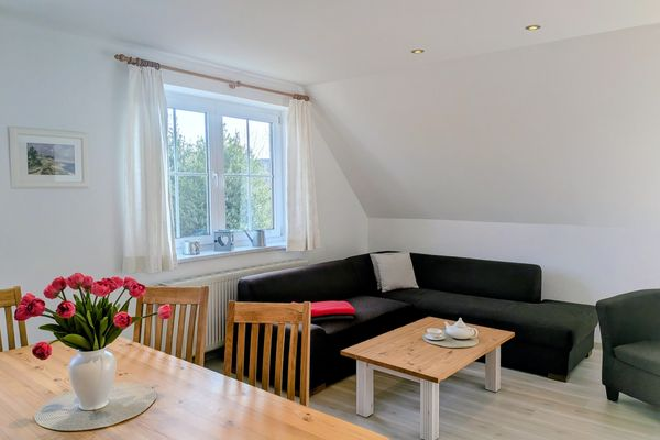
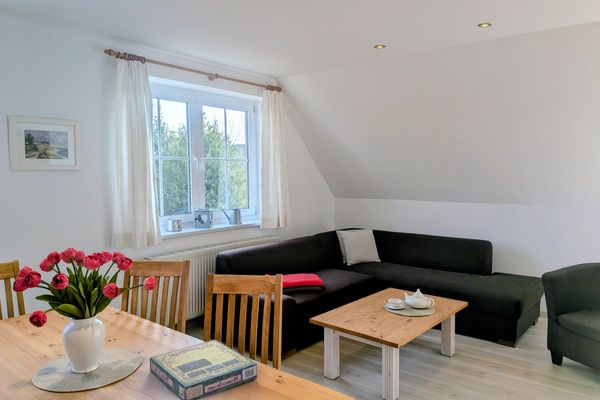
+ video game box (202, 367)
